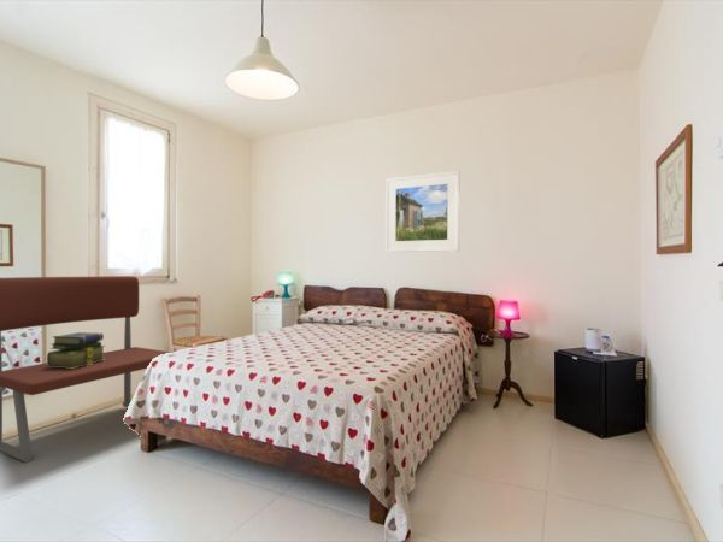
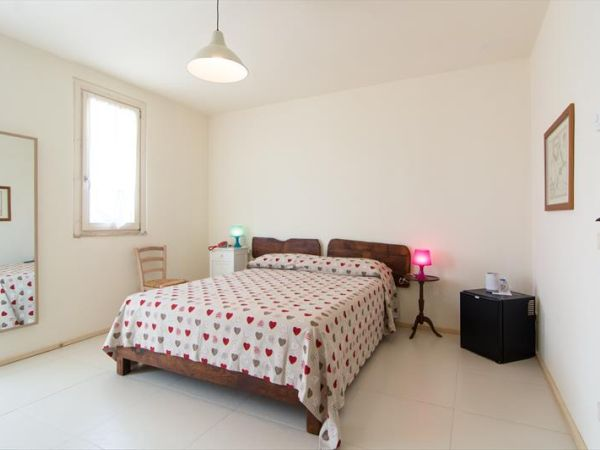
- stack of books (77, 348)
- bench (93, 363)
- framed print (421, 213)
